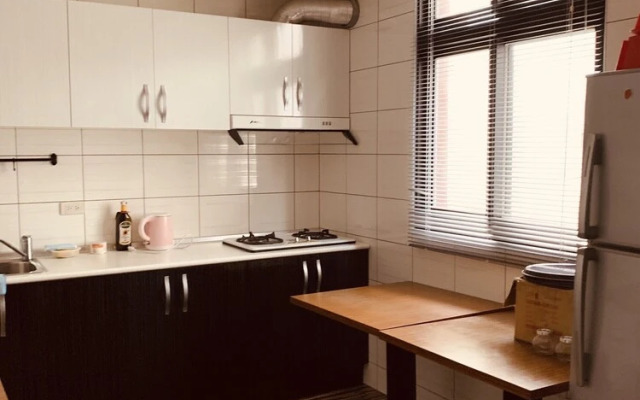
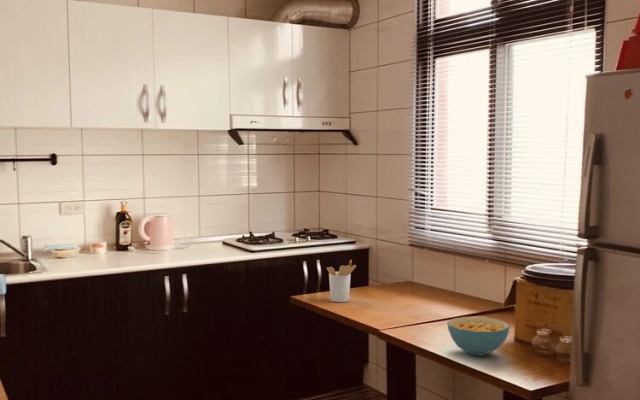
+ utensil holder (342, 281)
+ cereal bowl (477, 338)
